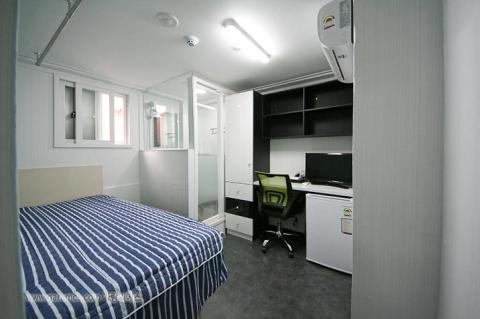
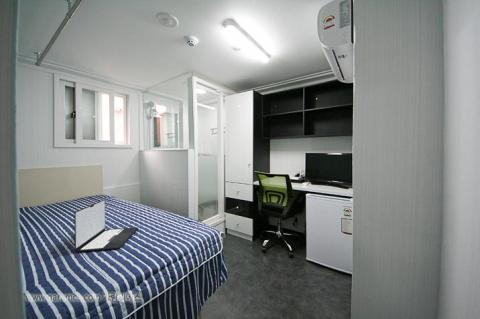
+ laptop (104, 221)
